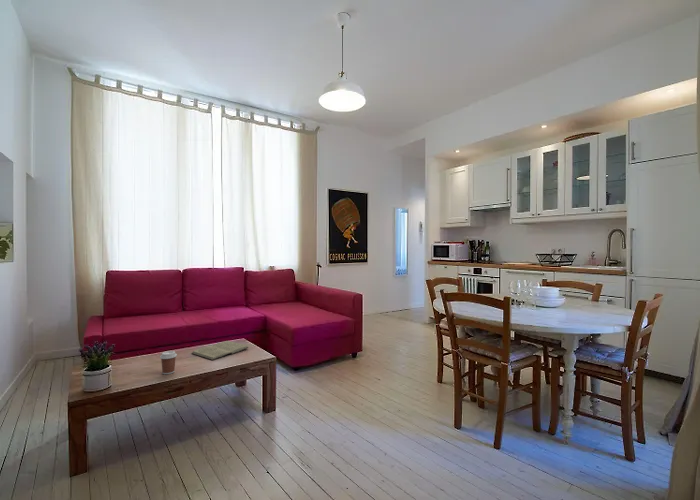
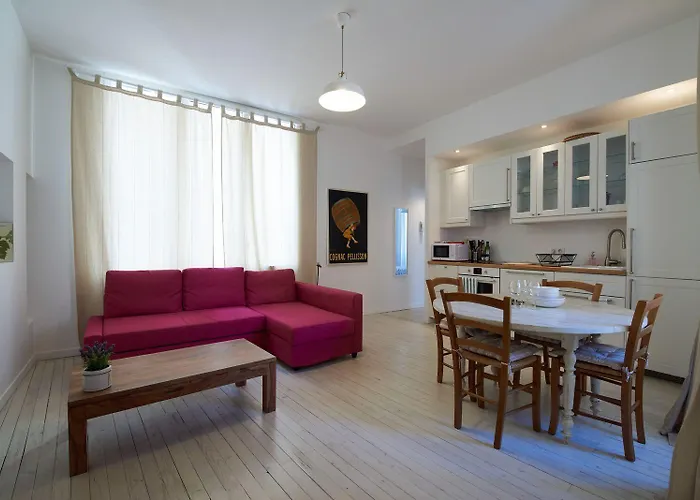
- coffee cup (168, 362)
- book (220, 349)
